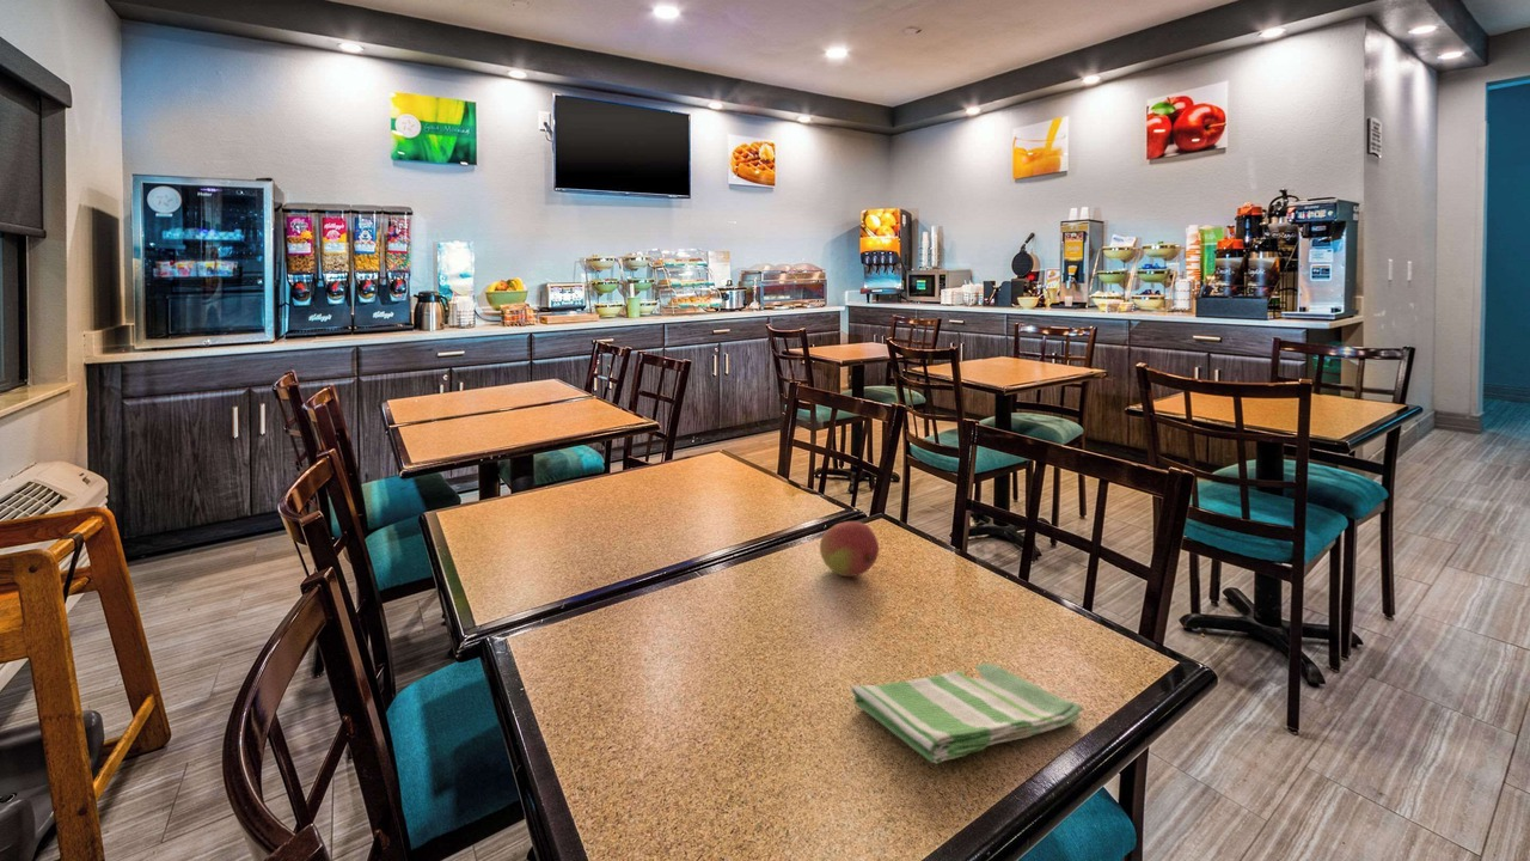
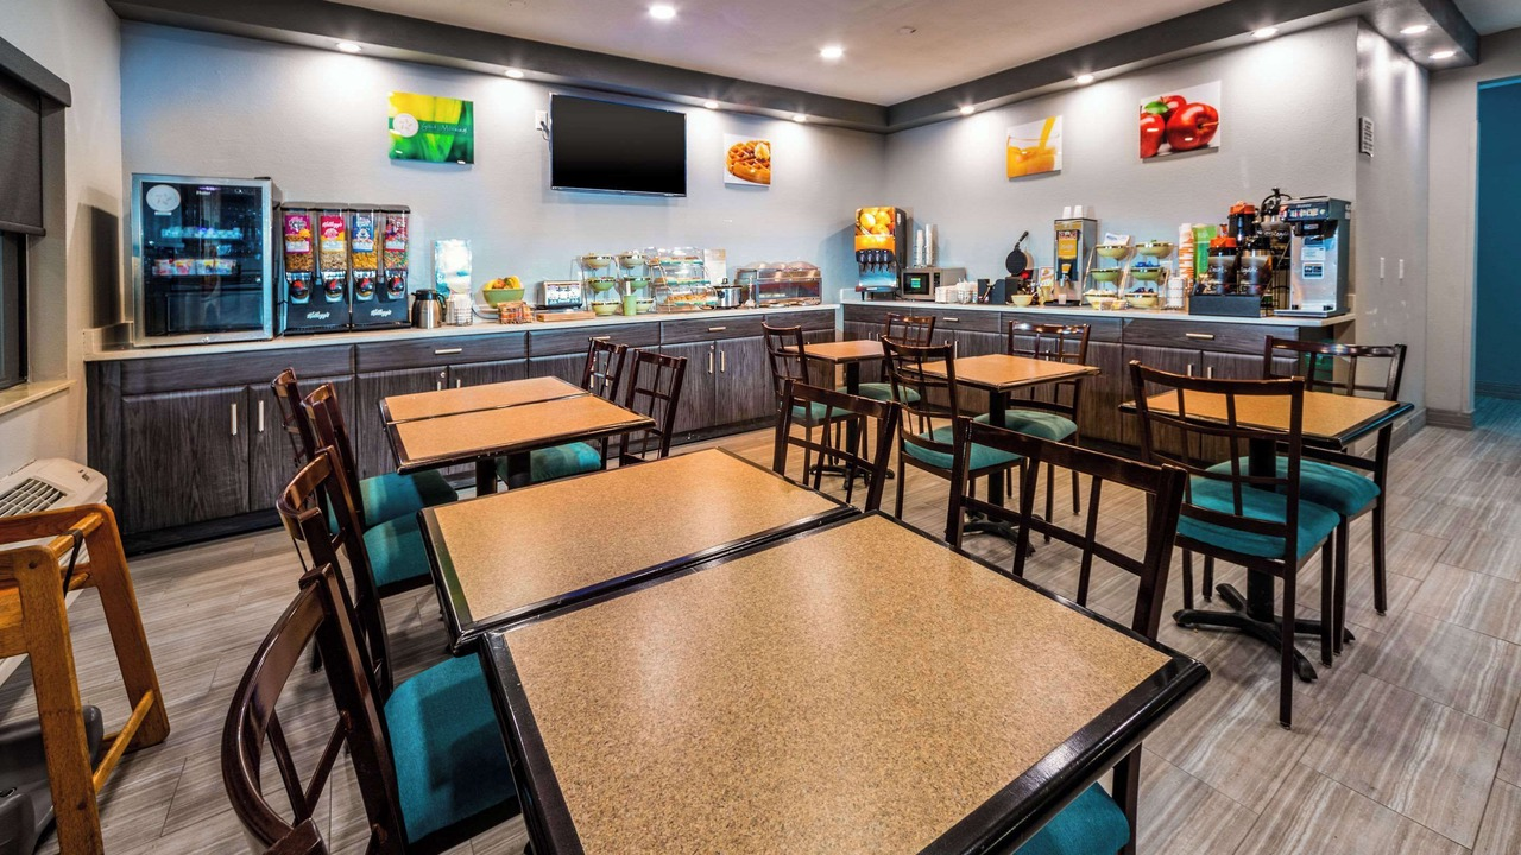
- fruit (847, 548)
- dish towel (962, 703)
